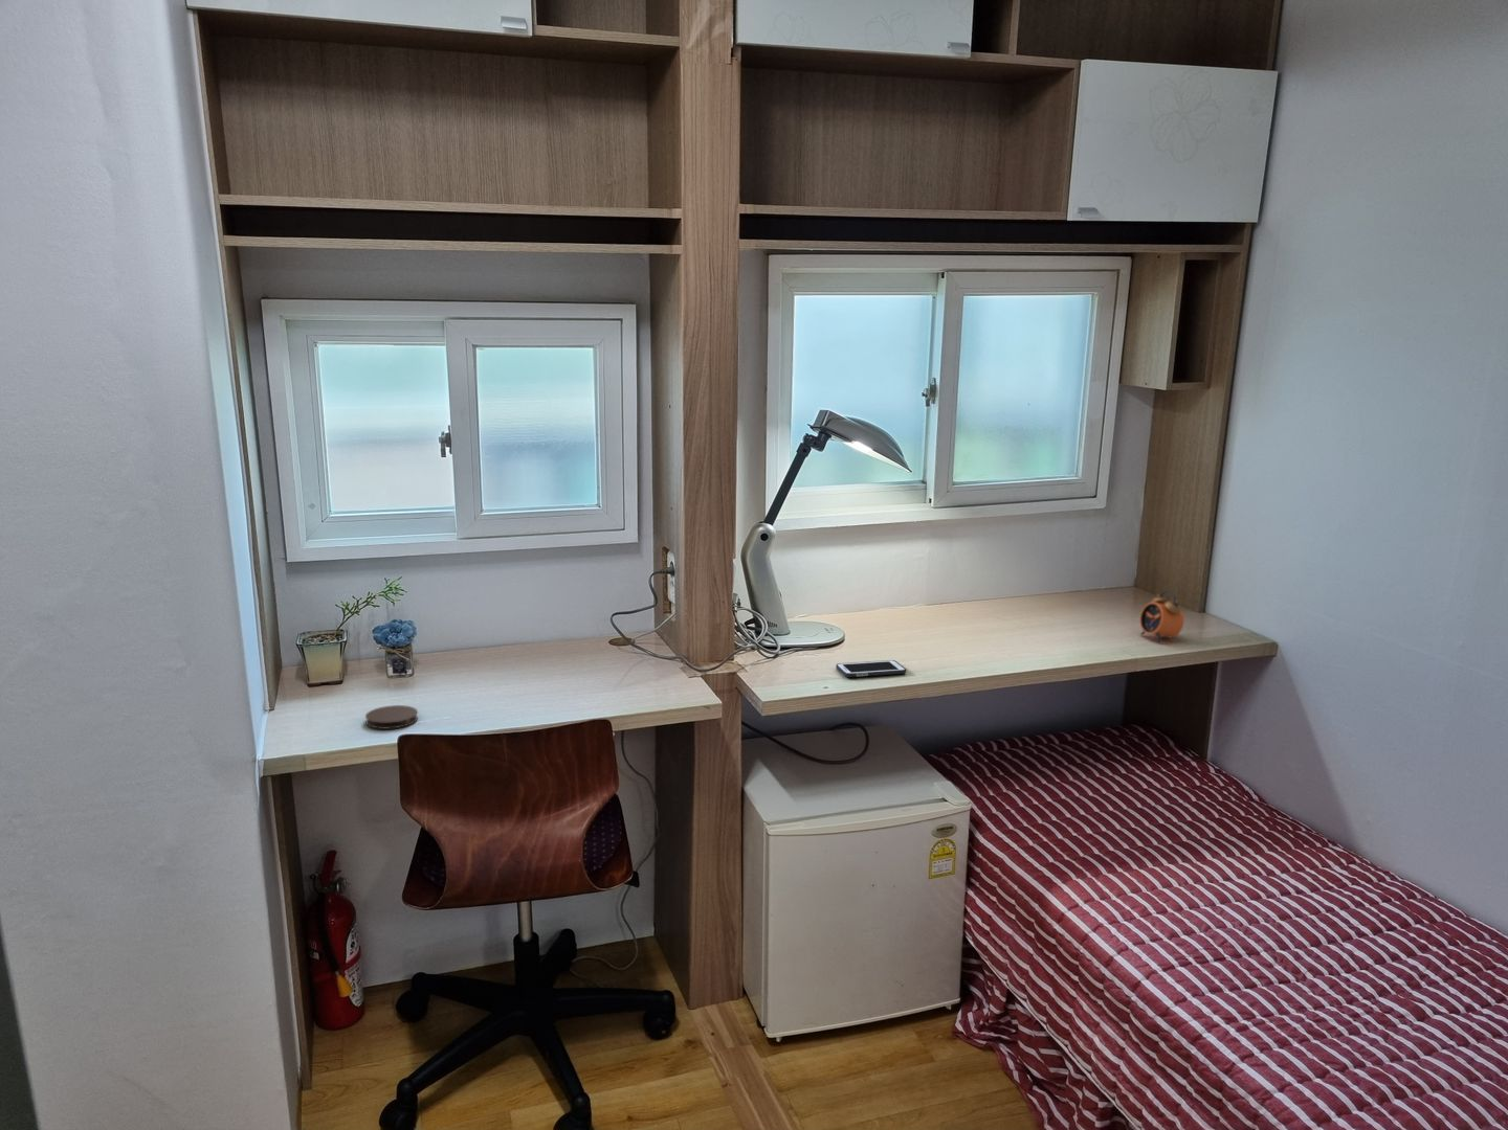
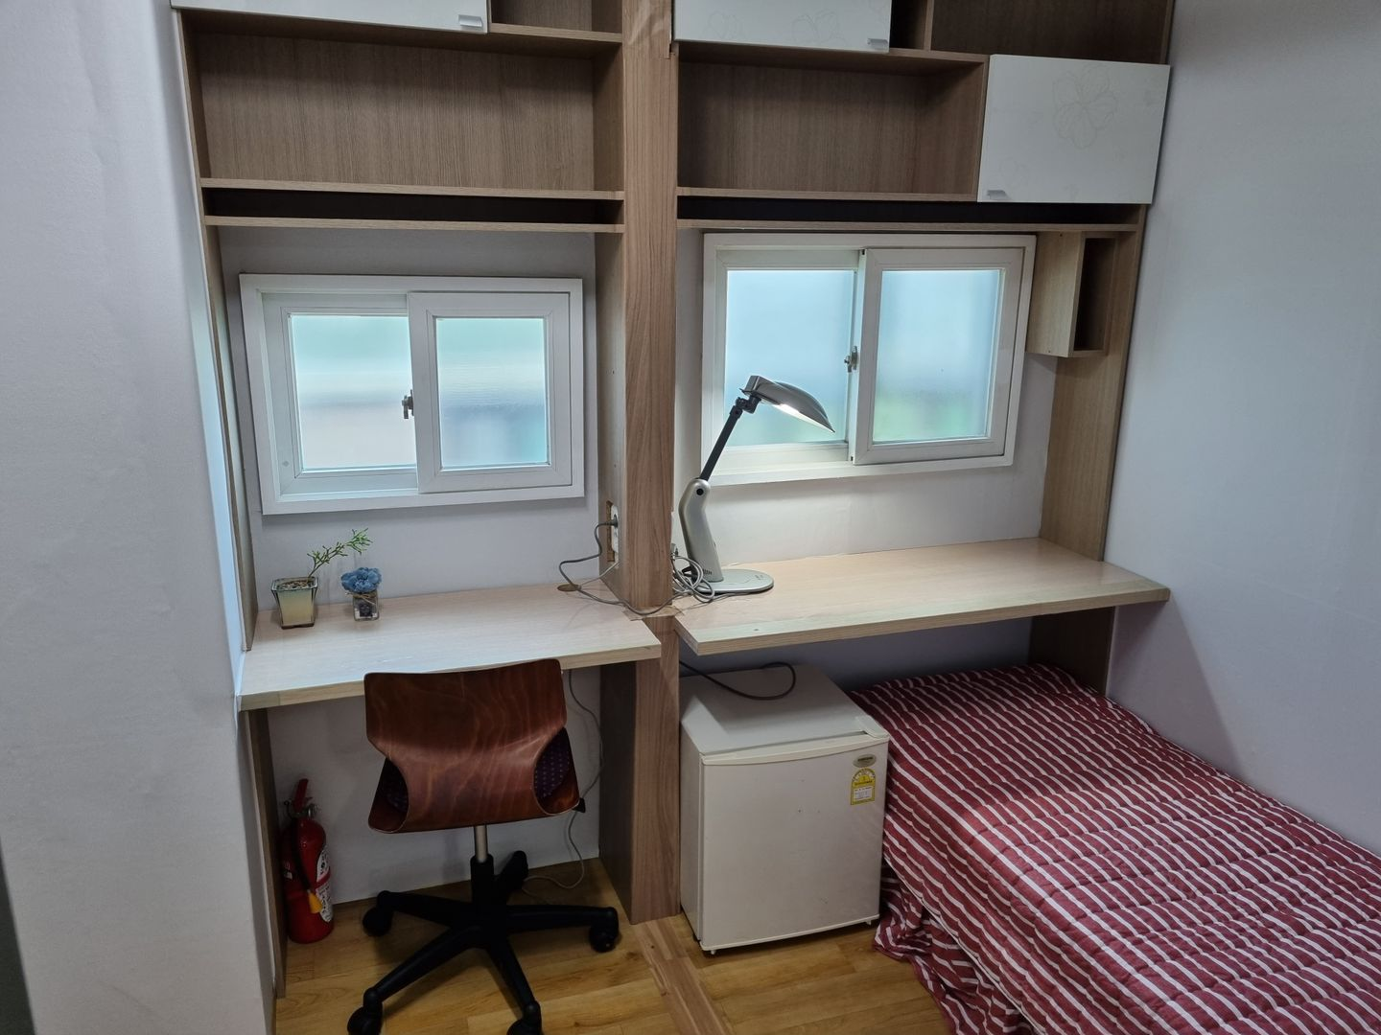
- cell phone (870, 668)
- coaster (392, 717)
- alarm clock (1161, 614)
